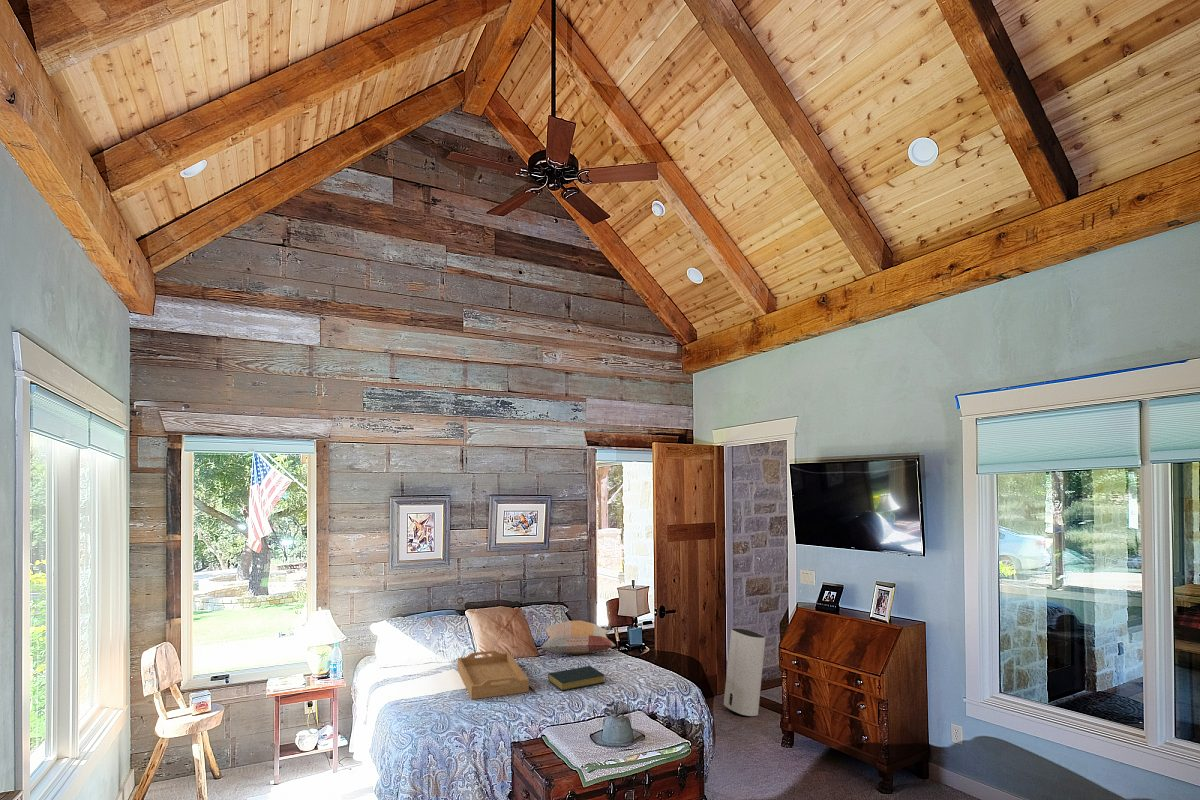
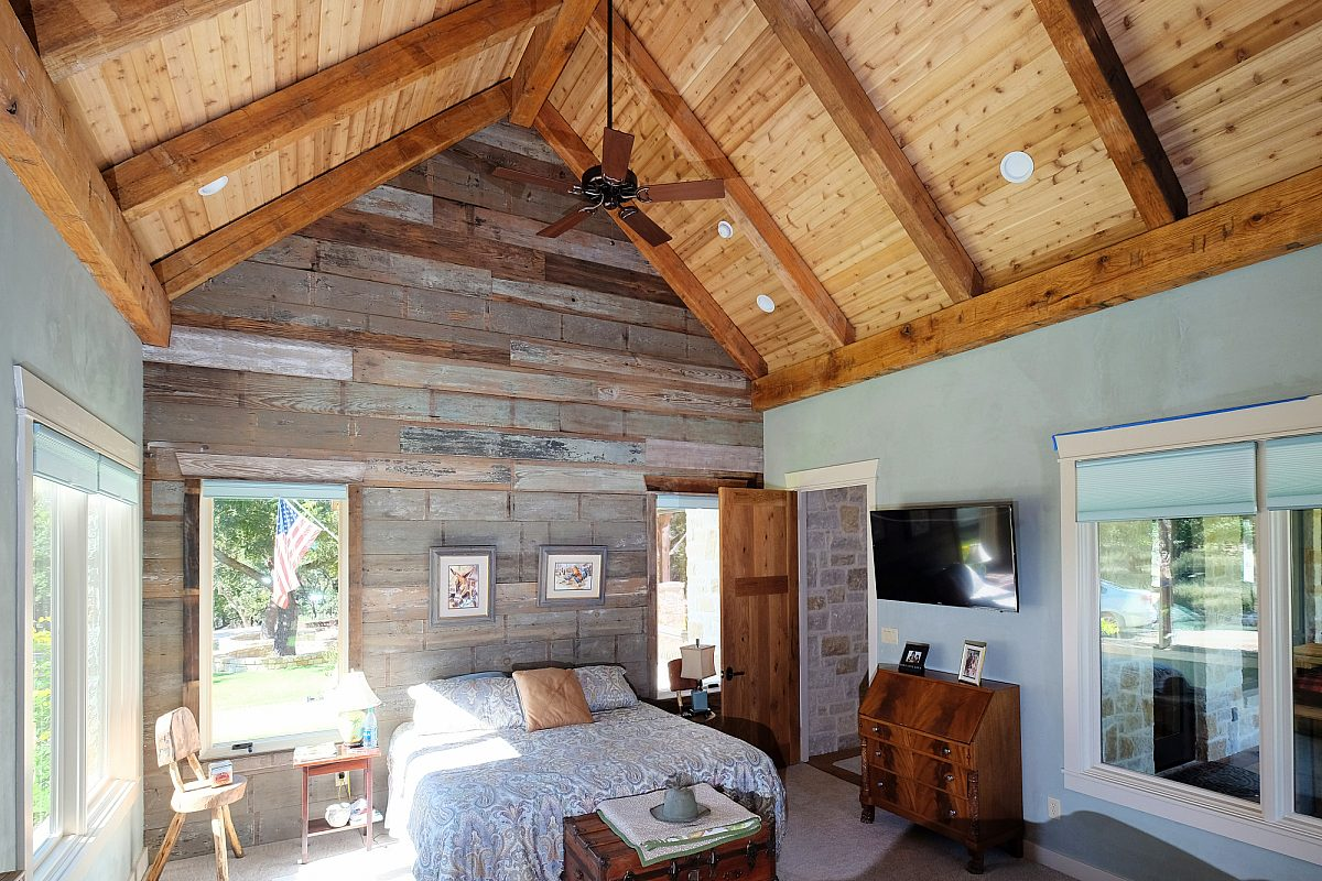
- hardback book (576, 677)
- serving tray (491, 672)
- air purifier (744, 670)
- decorative pillow (578, 636)
